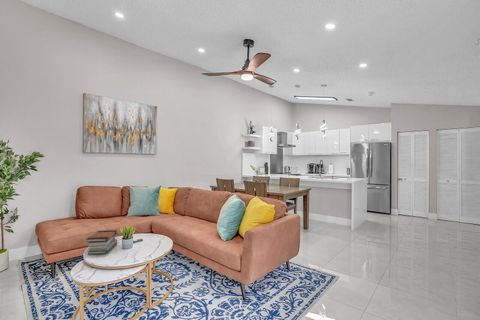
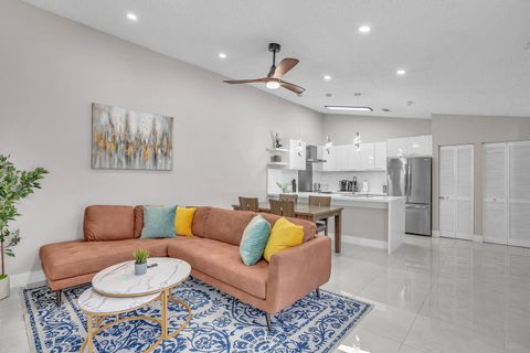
- book stack (102, 241)
